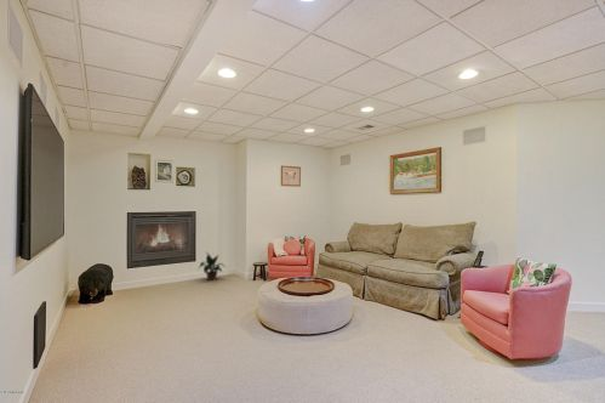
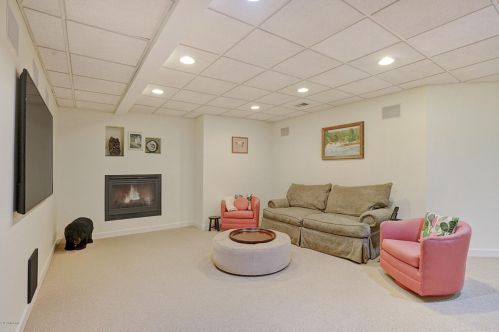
- potted plant (211, 265)
